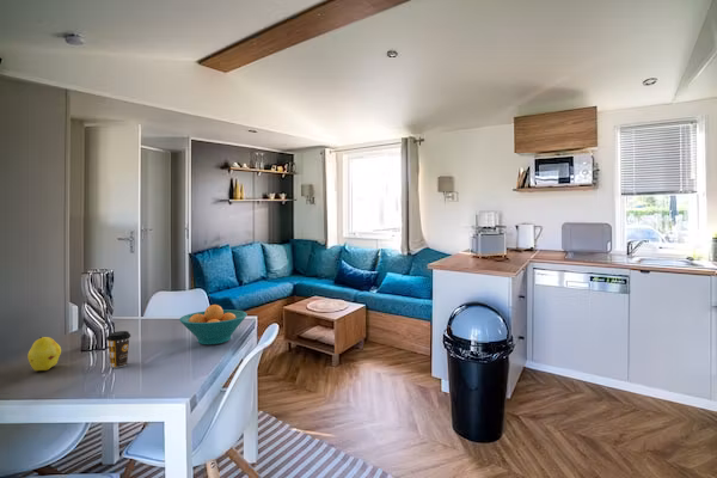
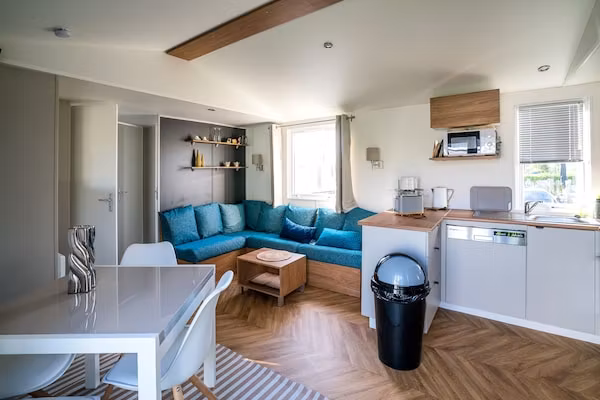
- fruit (44, 353)
- fruit bowl (214, 323)
- coffee cup (118, 349)
